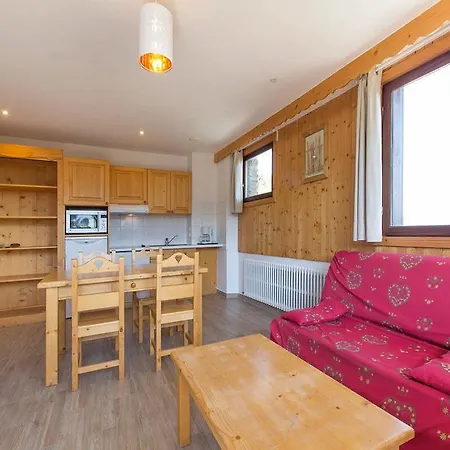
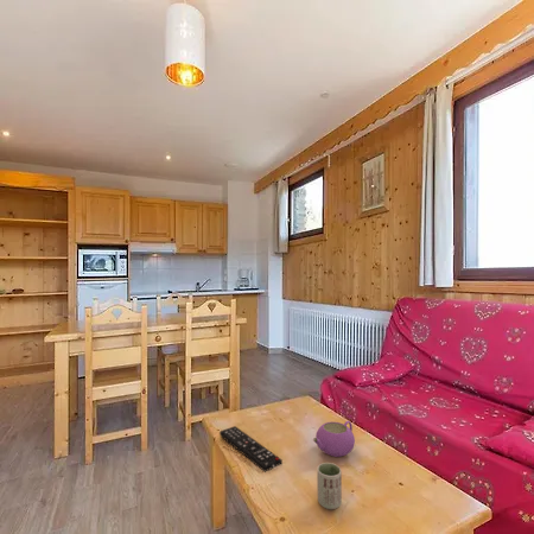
+ cup (329, 485)
+ remote control (248, 445)
+ teapot (333, 439)
